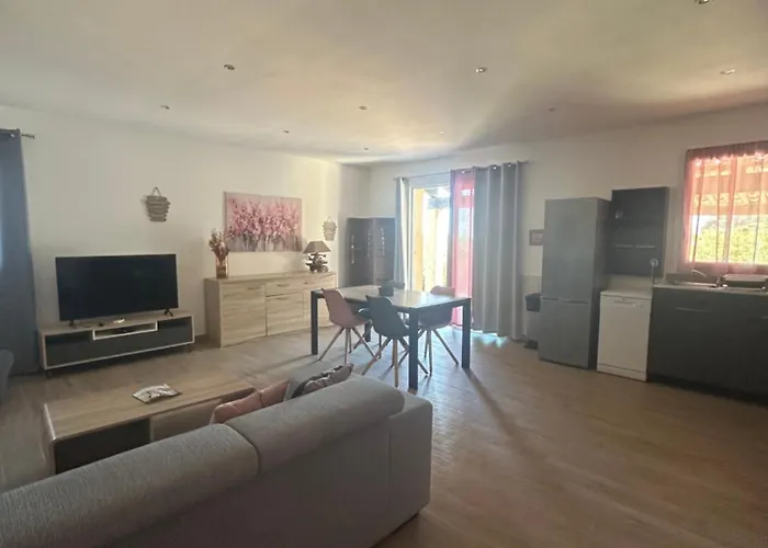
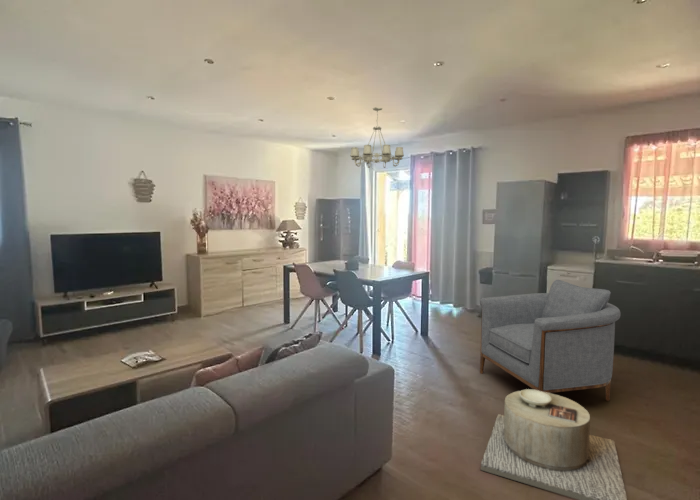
+ chandelier (379, 137)
+ armchair (552, 337)
+ side table (551, 429)
